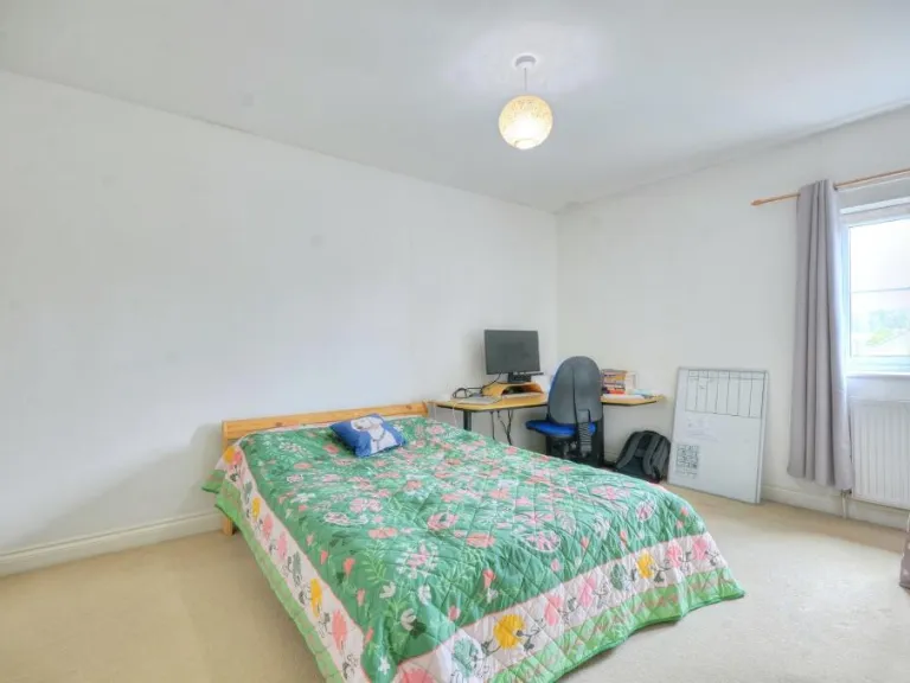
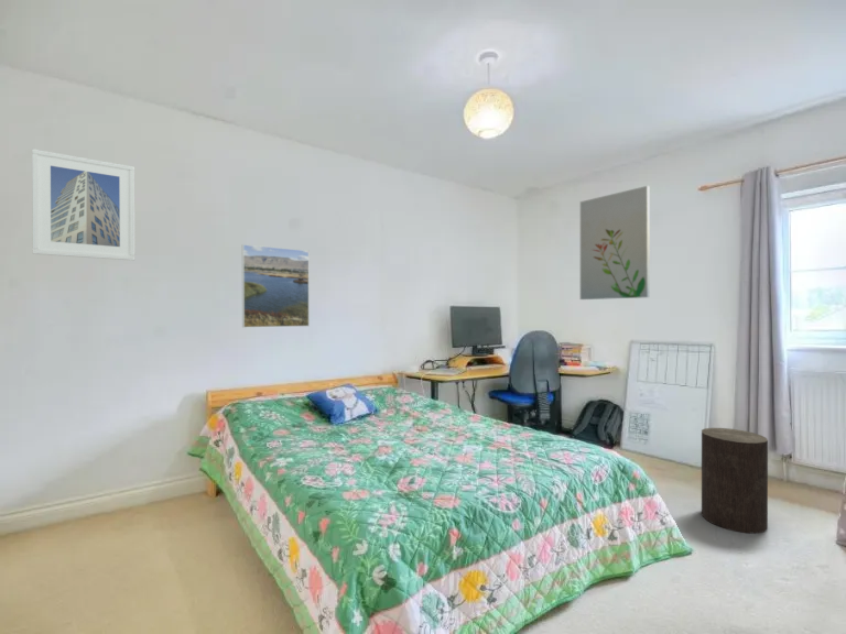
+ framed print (276, 287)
+ wall art (612, 247)
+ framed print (86, 208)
+ stool (733, 477)
